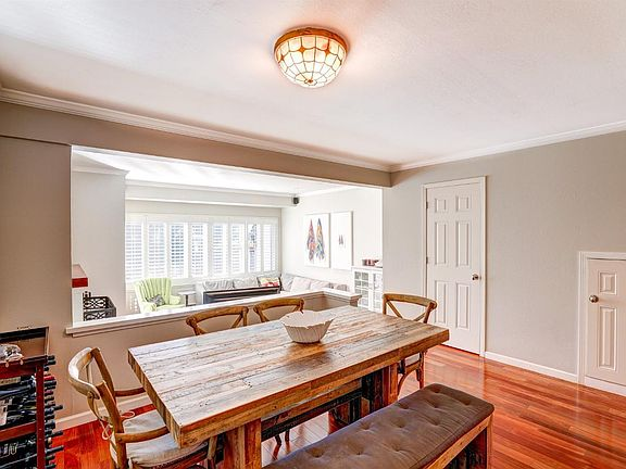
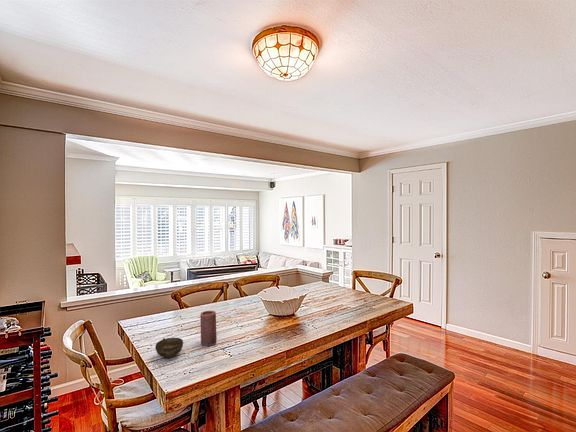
+ candle (208, 327)
+ cup (168, 348)
